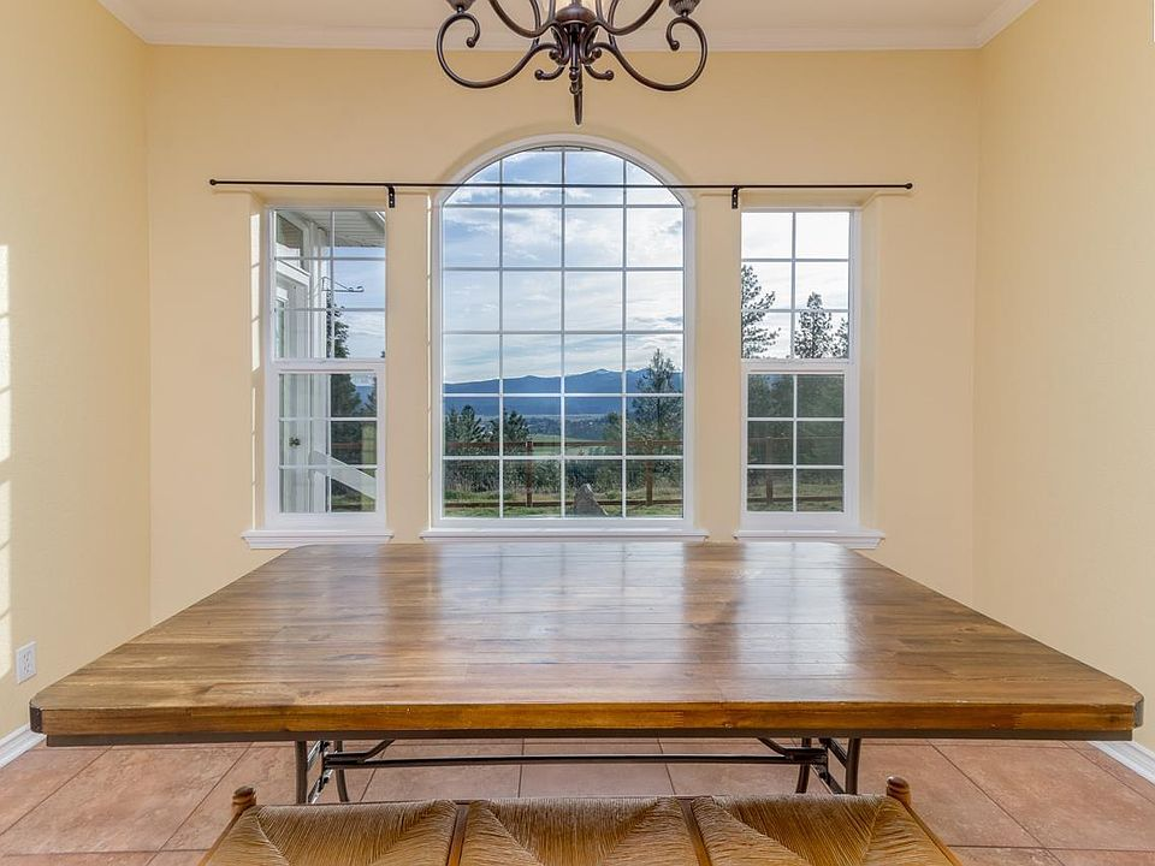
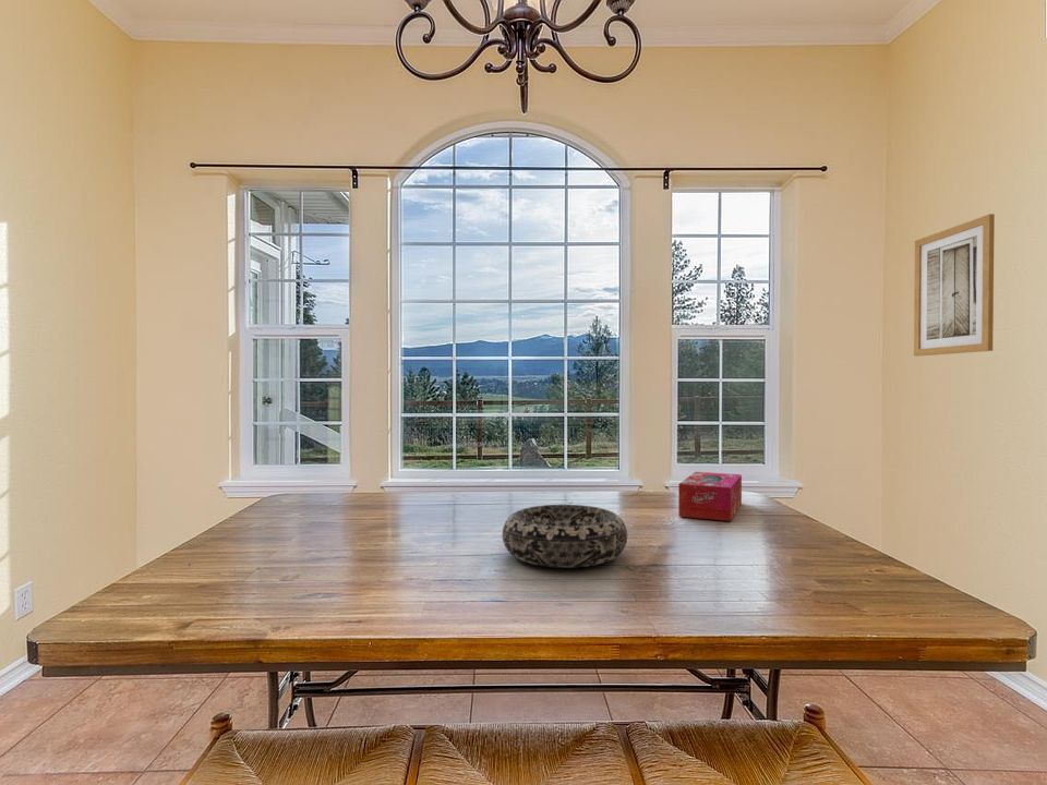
+ tissue box (711, 494)
+ wall art (950, 291)
+ decorative bowl (564, 534)
